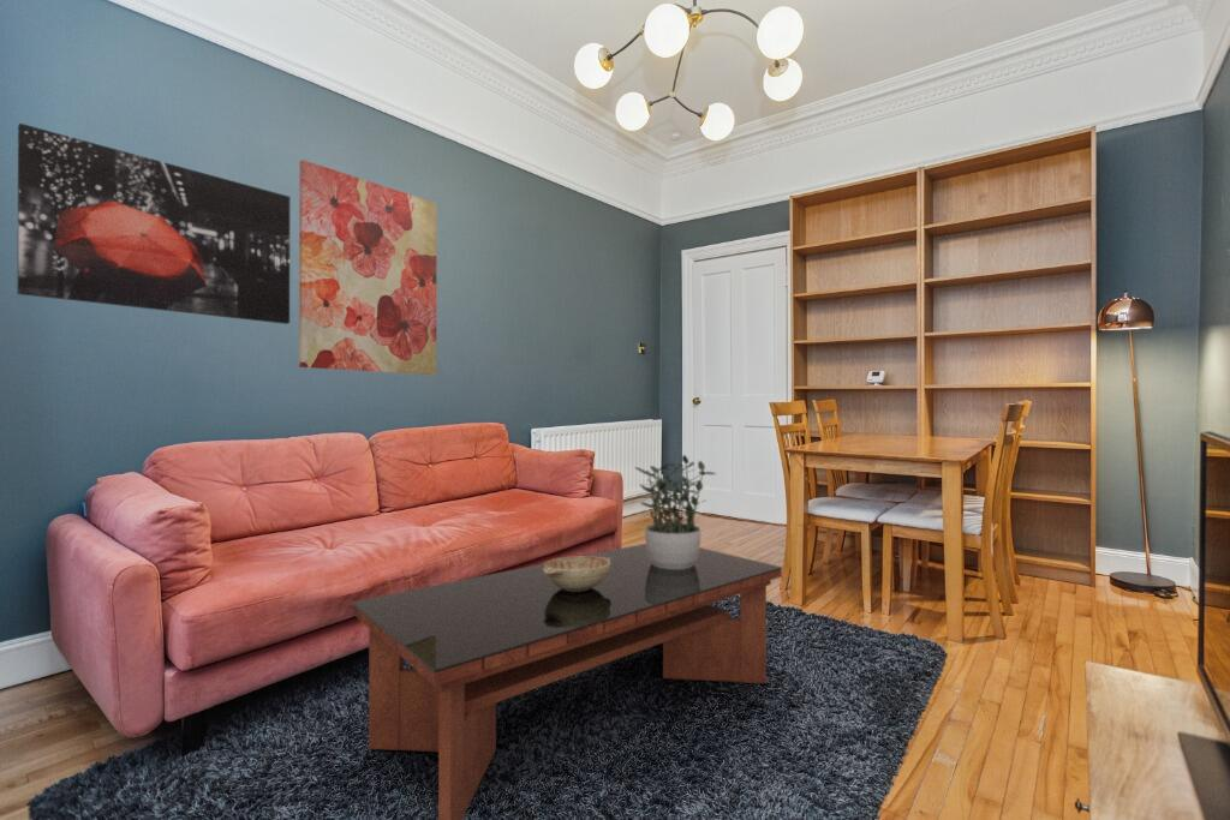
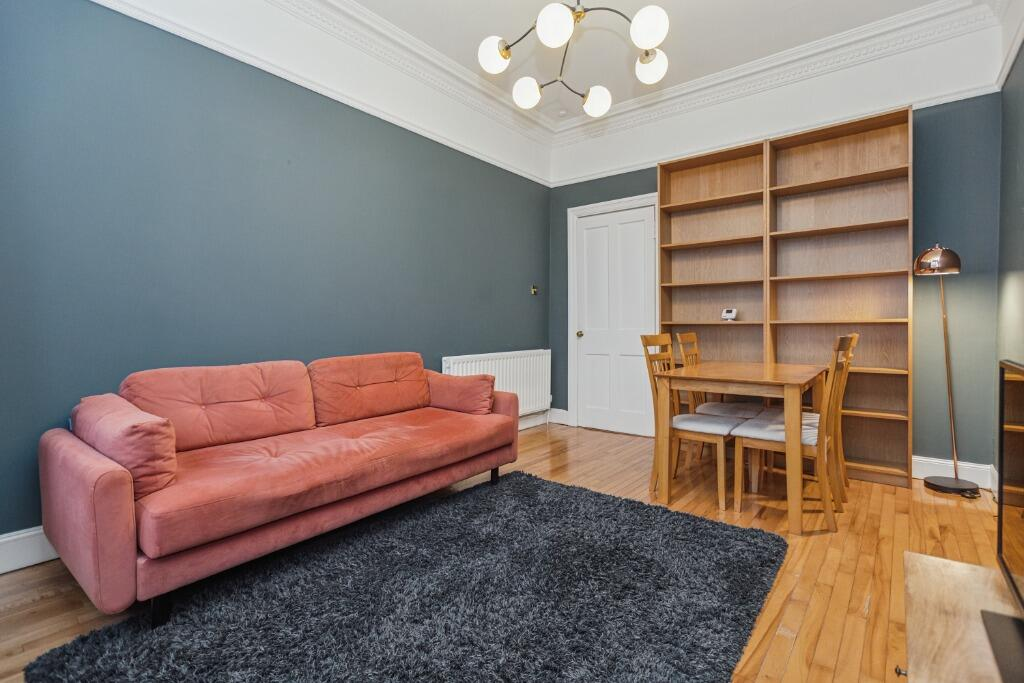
- wall art (173, 238)
- coffee table (589, 646)
- wall art (374, 277)
- decorative bowl (578, 573)
- potted plant (675, 509)
